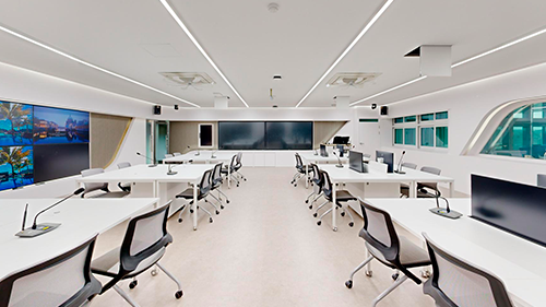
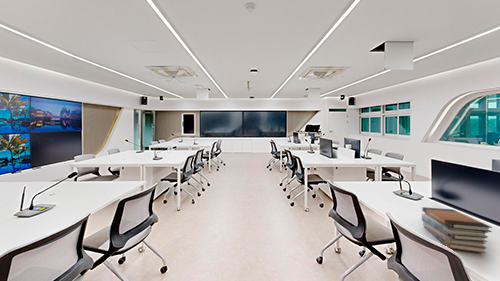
+ book stack (451, 227)
